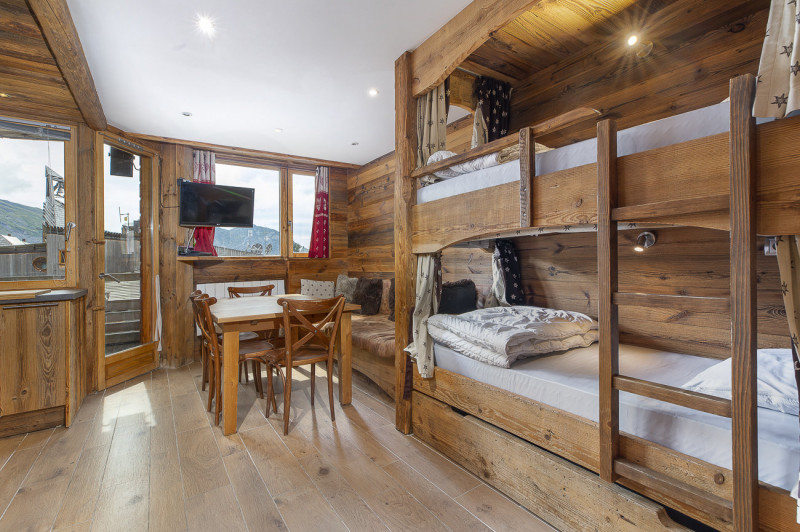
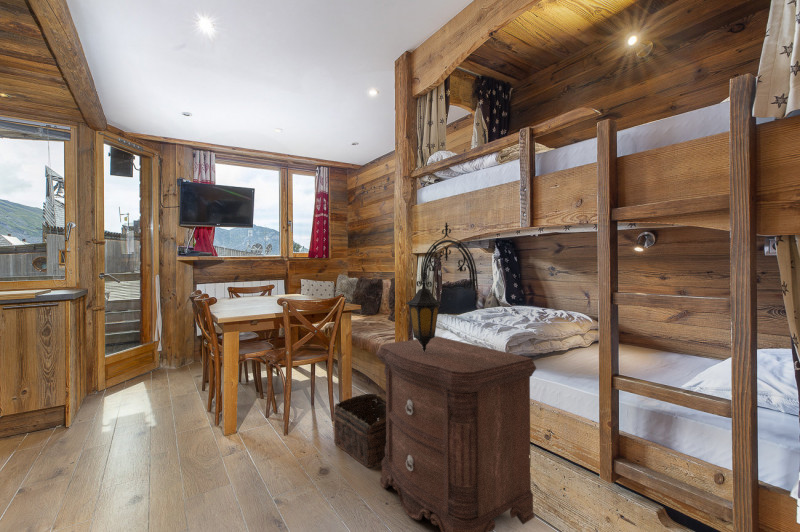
+ basket (375, 421)
+ nightstand (443, 425)
+ lantern (432, 295)
